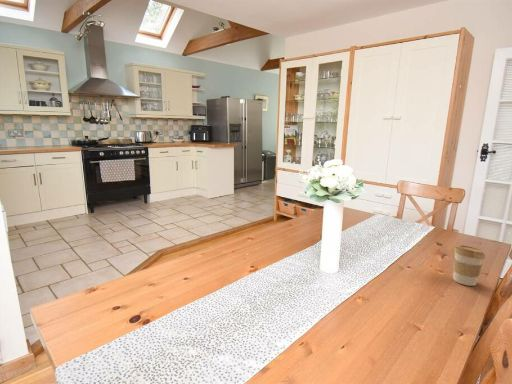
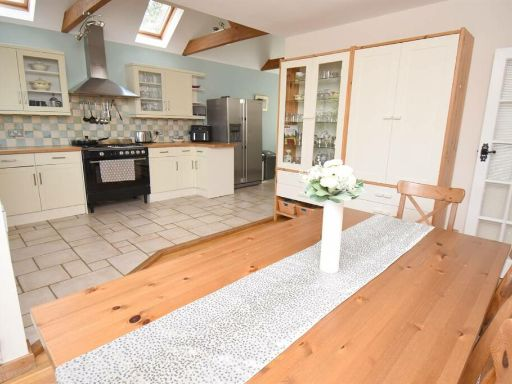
- coffee cup (467, 264)
